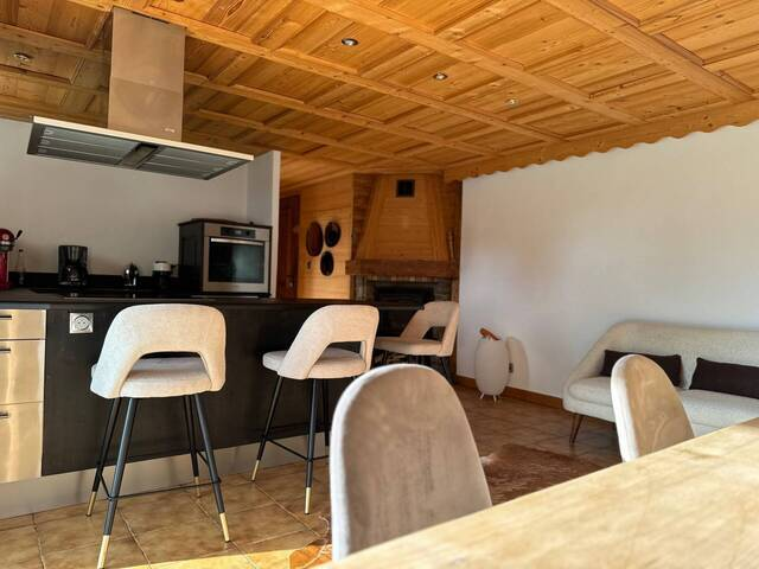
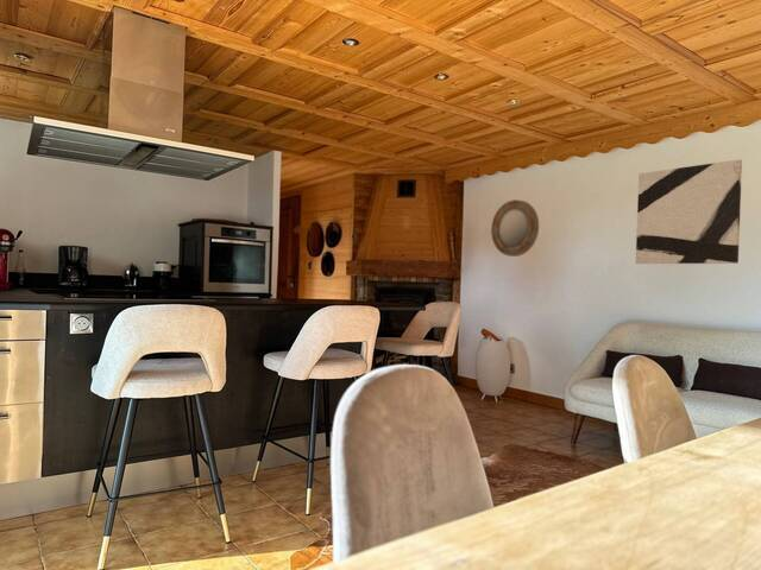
+ wall art (685, 215)
+ home mirror (514, 228)
